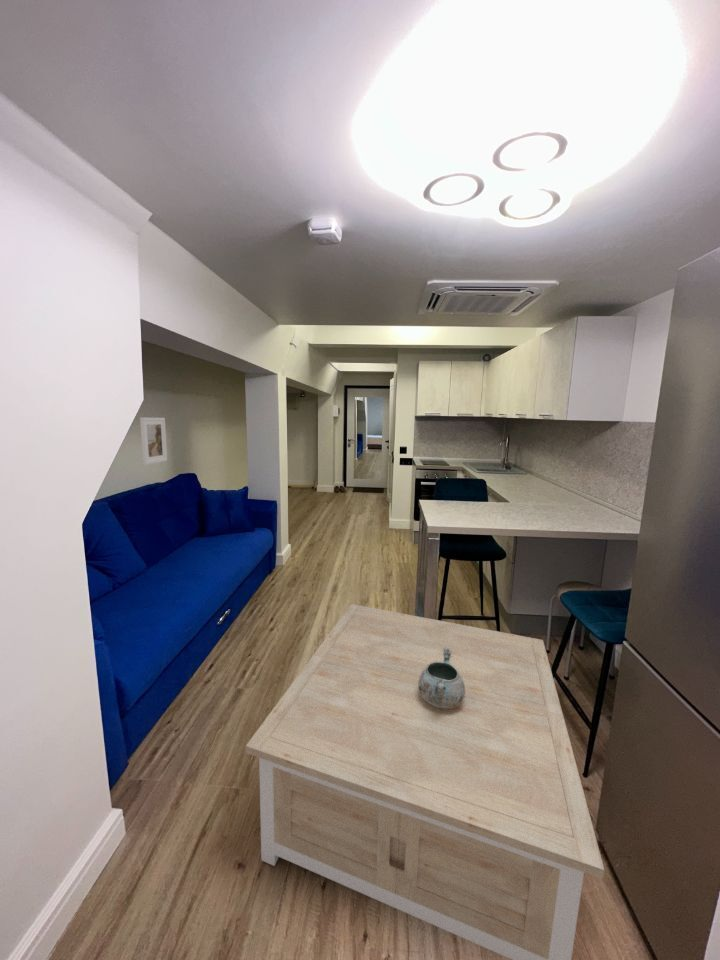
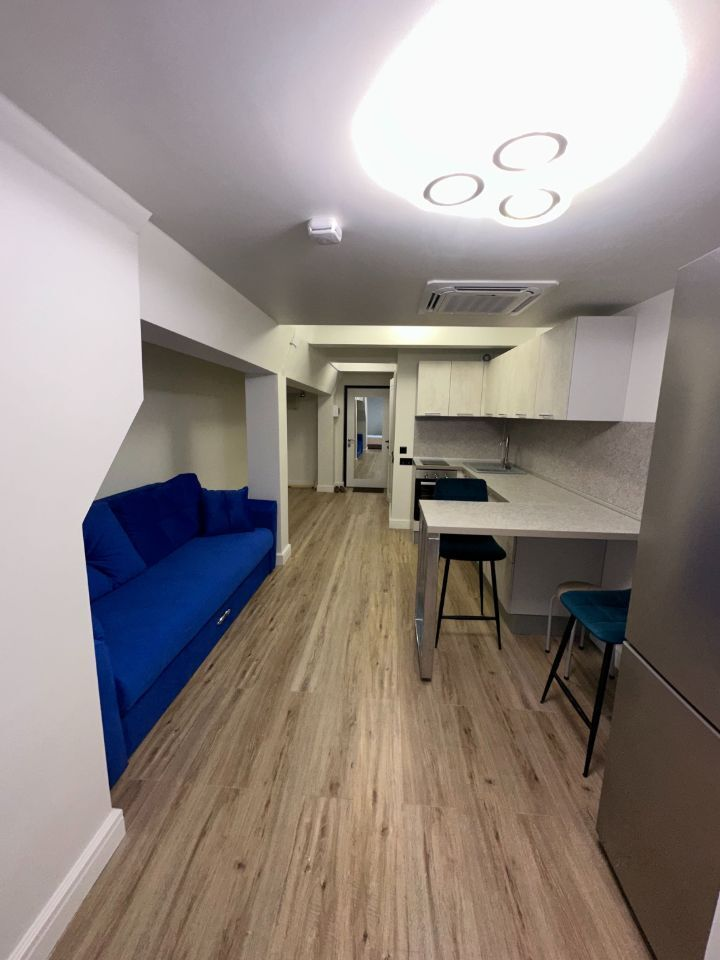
- coffee table (422, 732)
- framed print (154, 440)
- decorative bowl (442, 680)
